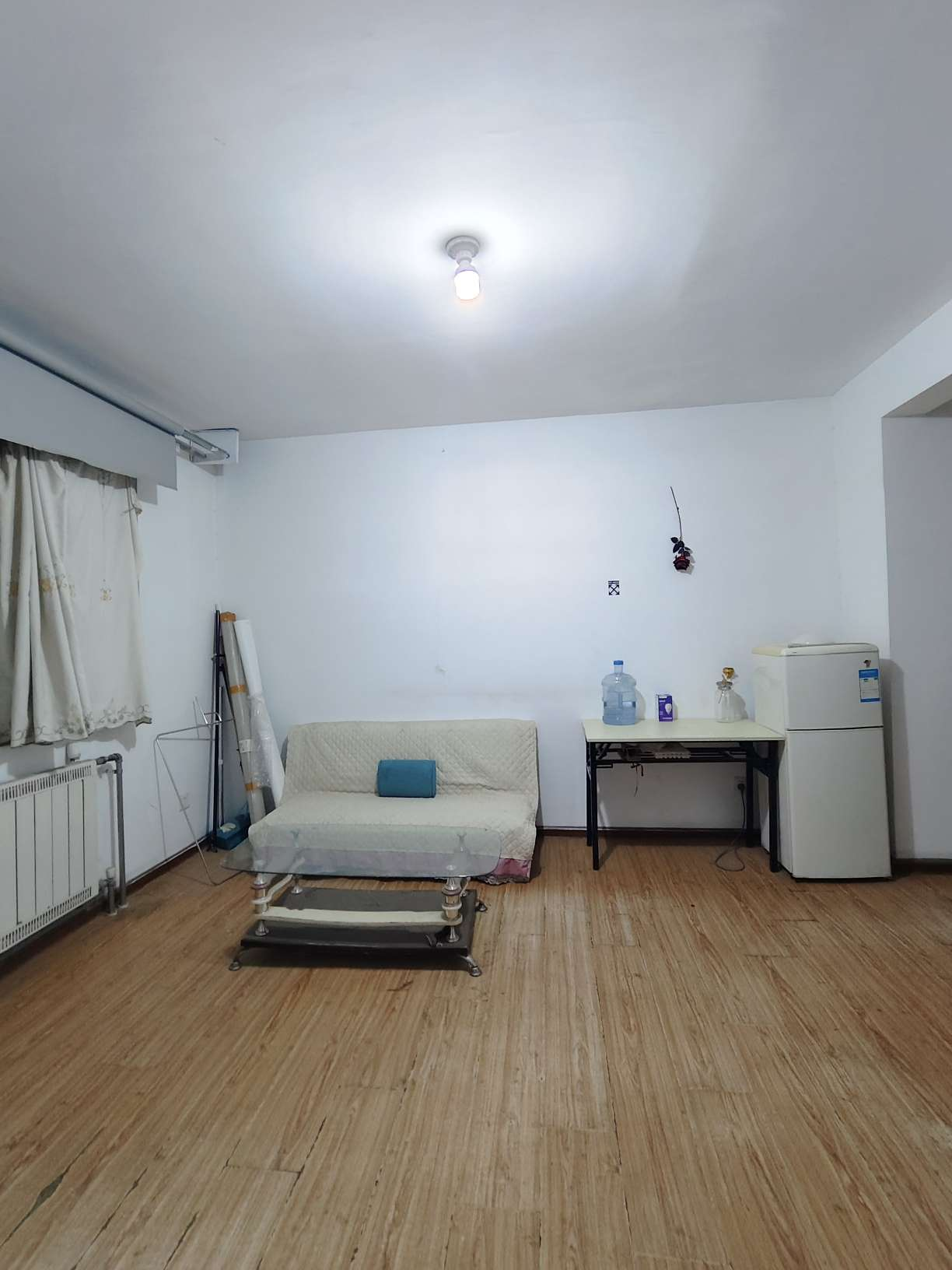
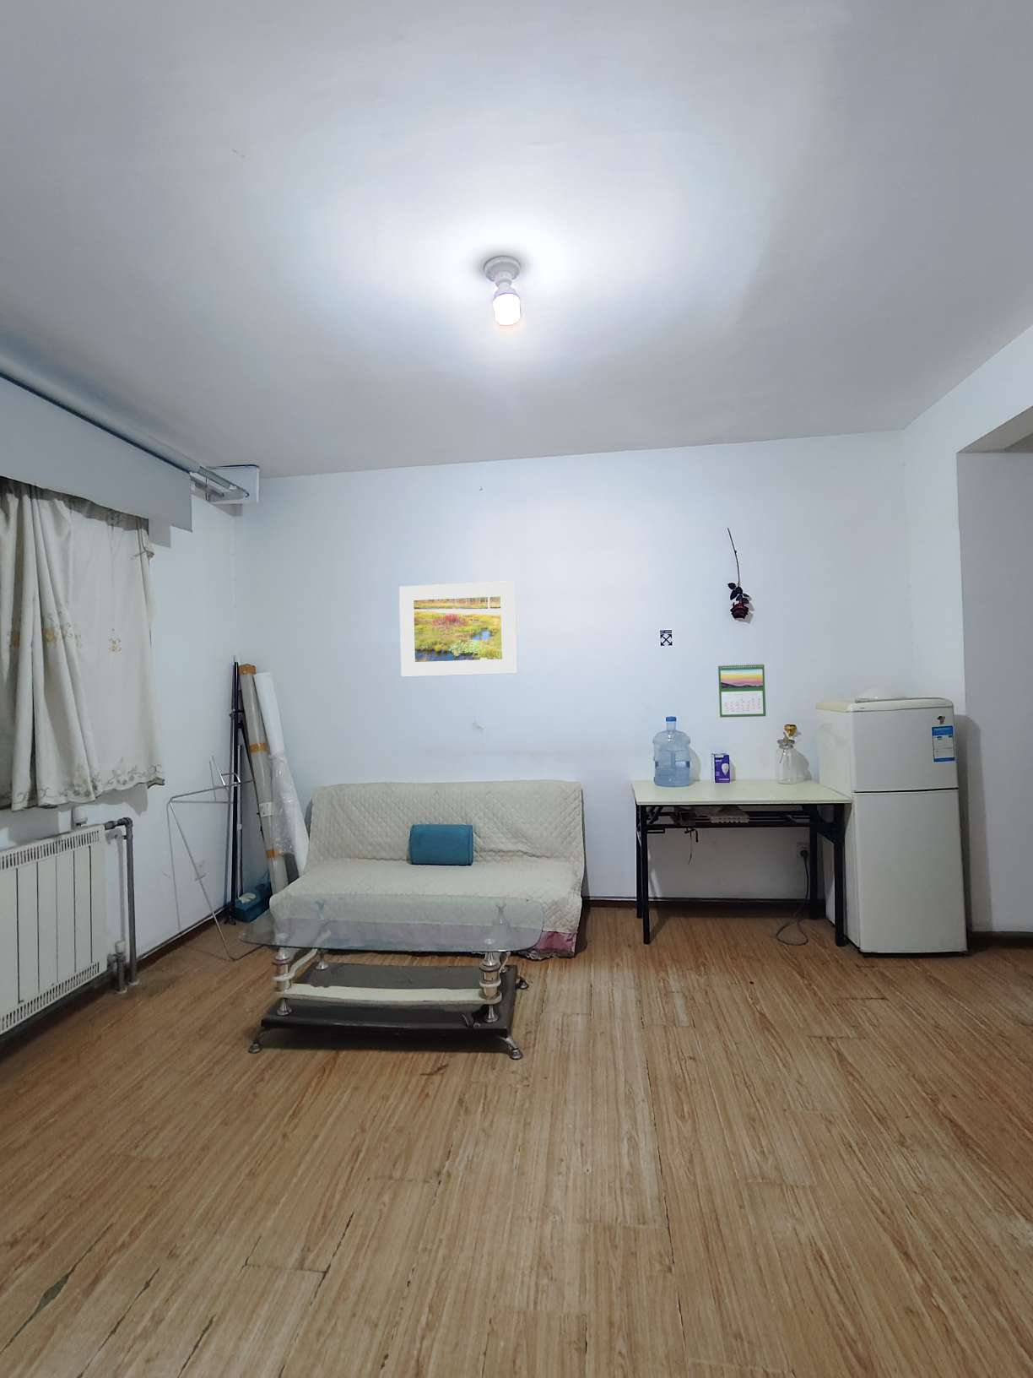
+ calendar (742, 689)
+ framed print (458, 629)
